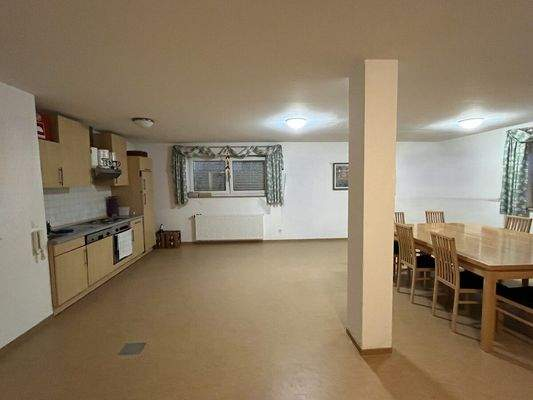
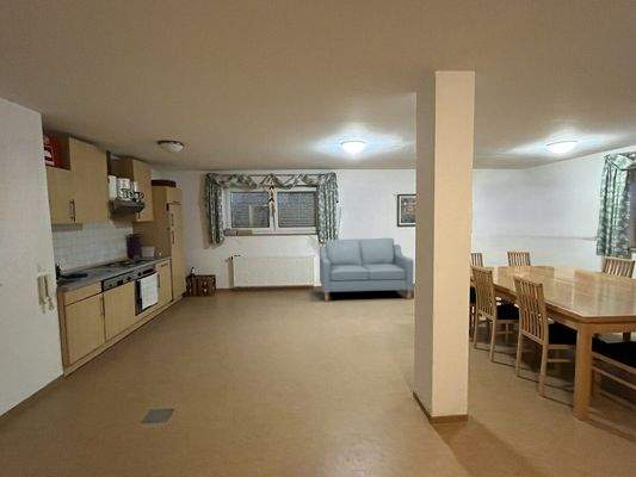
+ sofa (363, 266)
